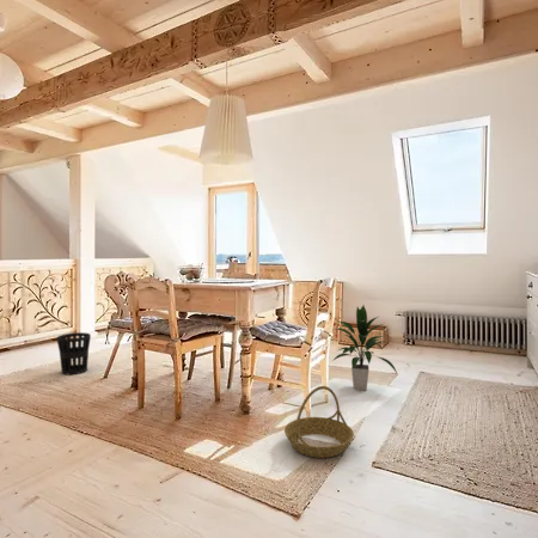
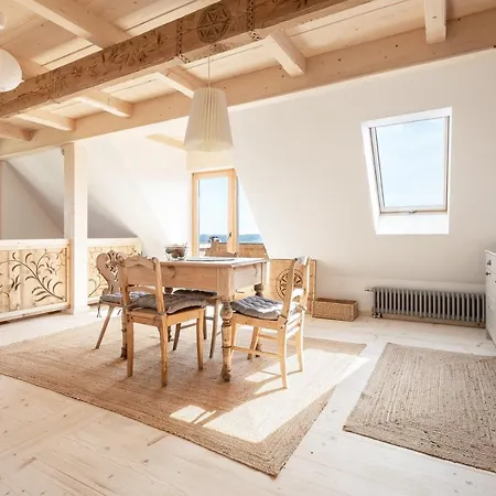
- wastebasket (74, 353)
- basket (318, 417)
- indoor plant (362, 347)
